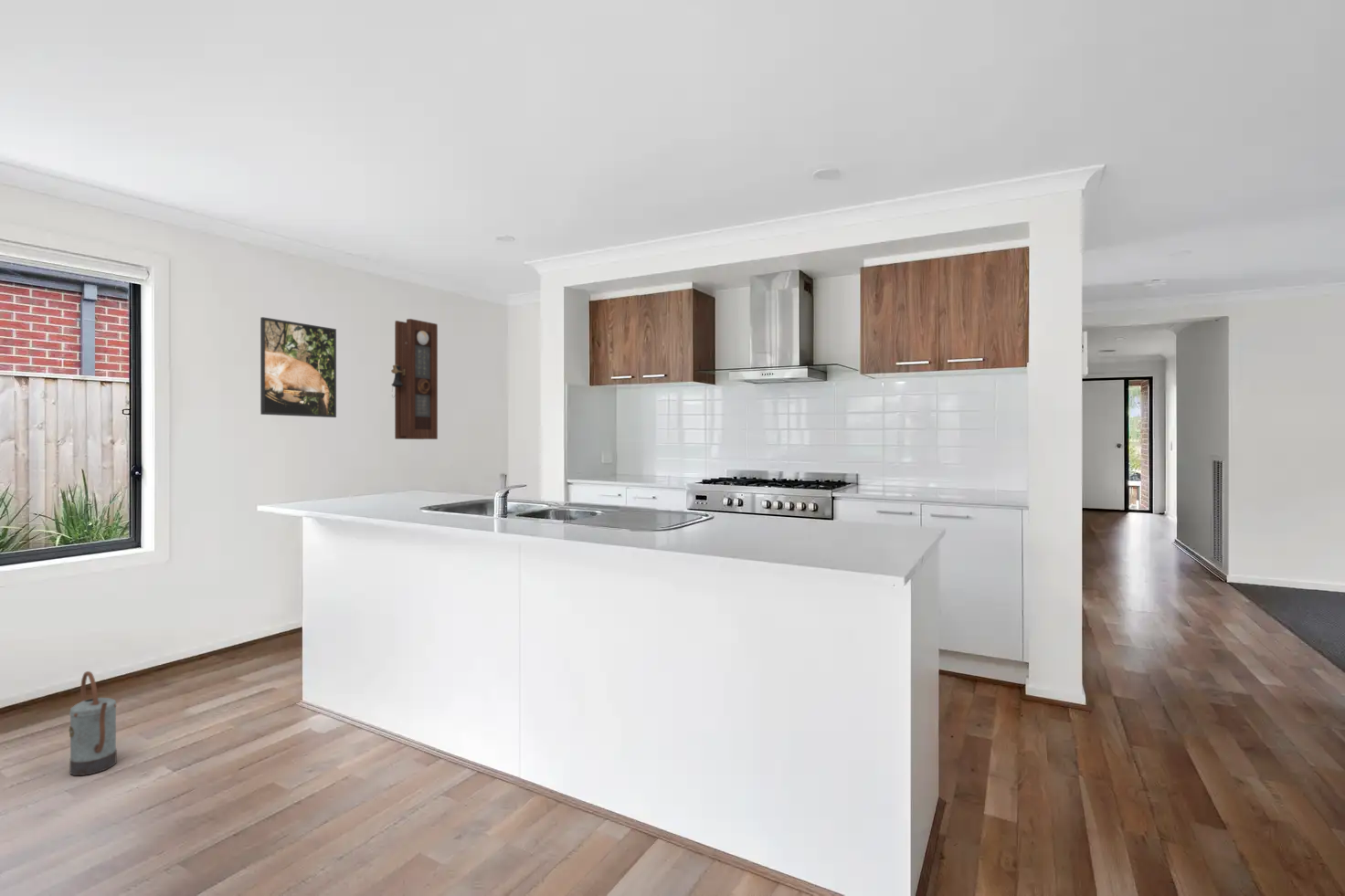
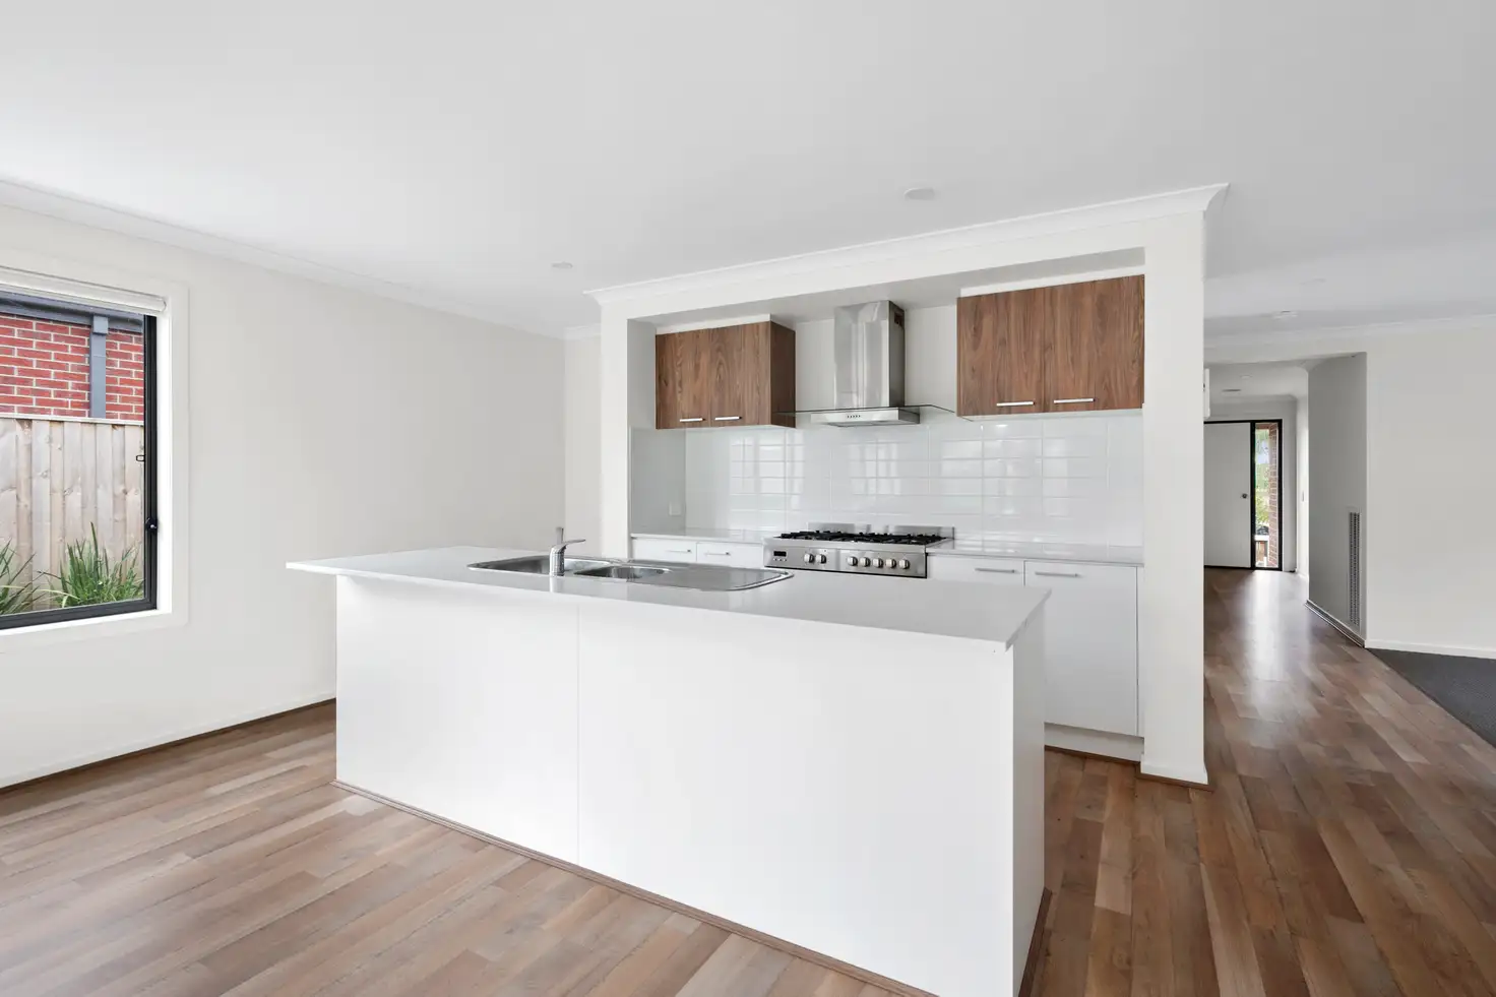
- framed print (300, 369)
- pendulum clock (413, 380)
- watering can (93, 721)
